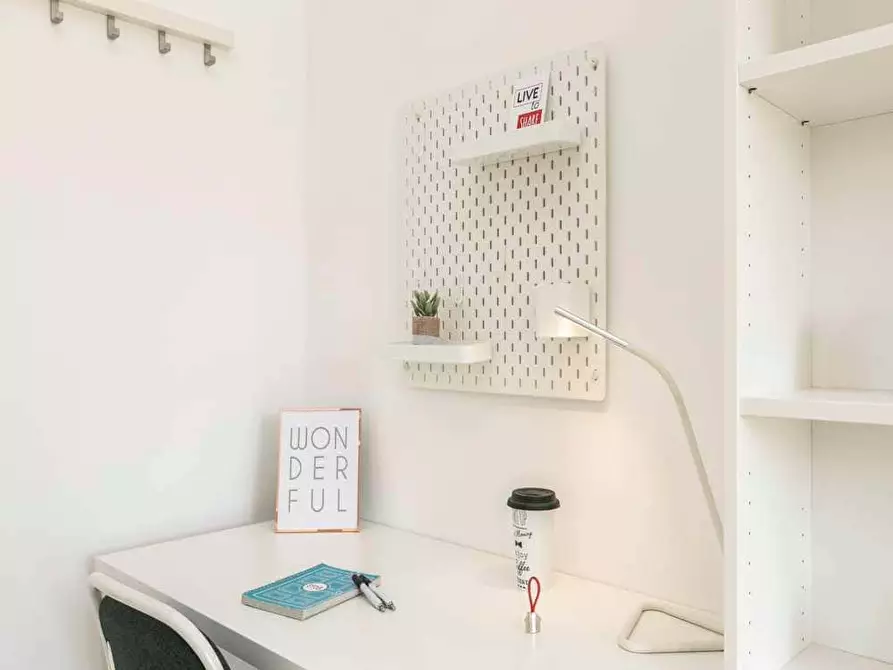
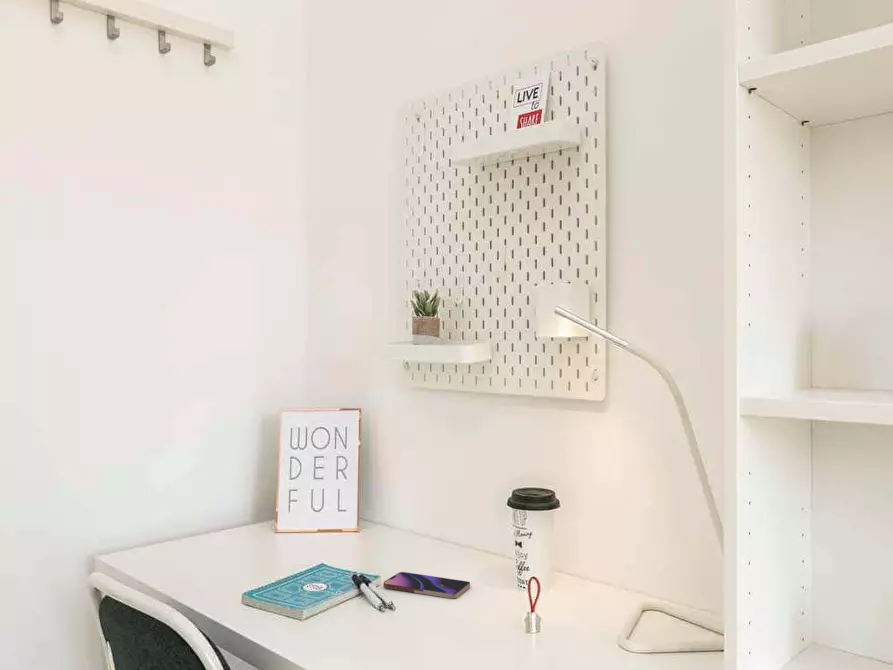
+ smartphone (426, 584)
